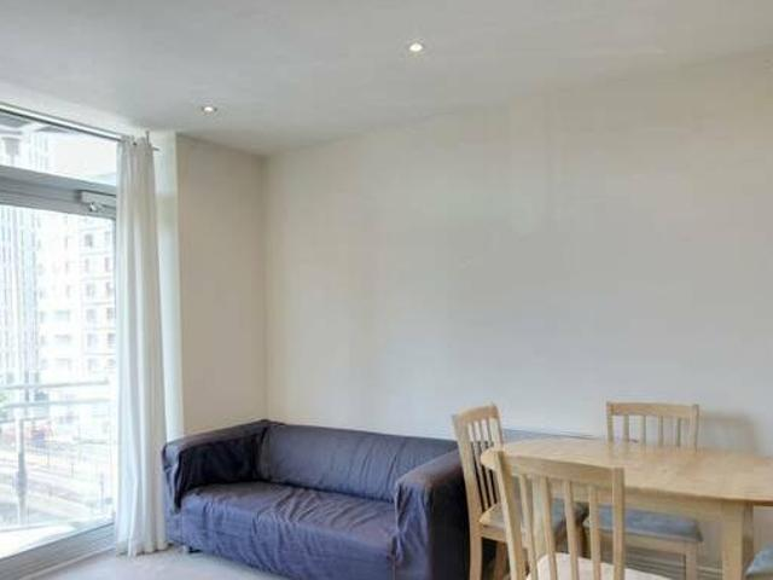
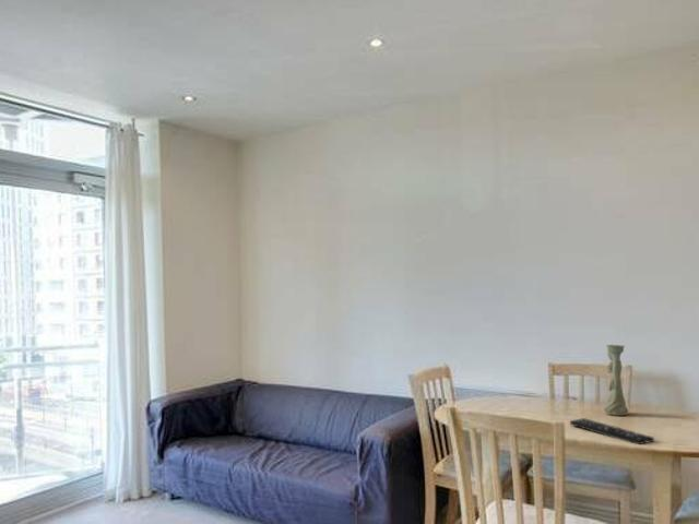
+ vase (614, 379)
+ remote control (609, 430)
